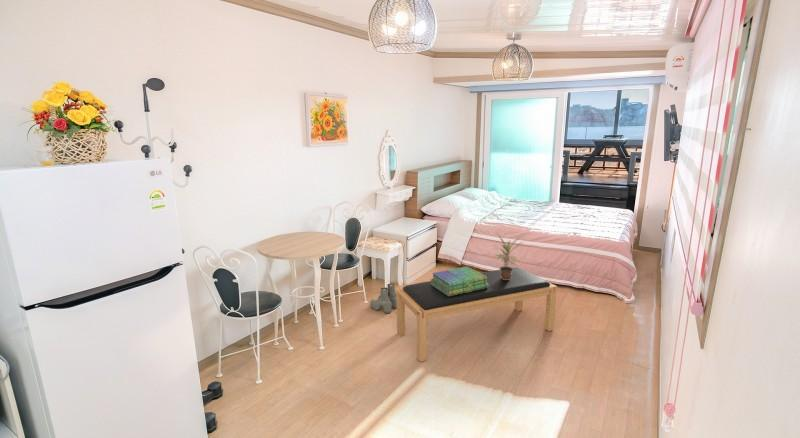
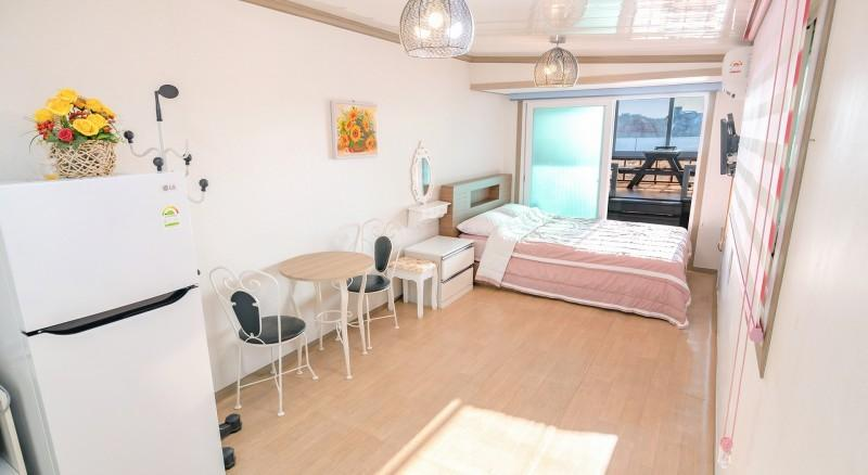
- bench (476, 307)
- boots (384, 296)
- potted plant (508, 257)
- stack of books (458, 280)
